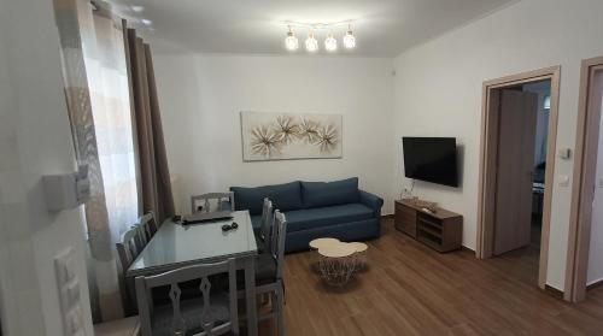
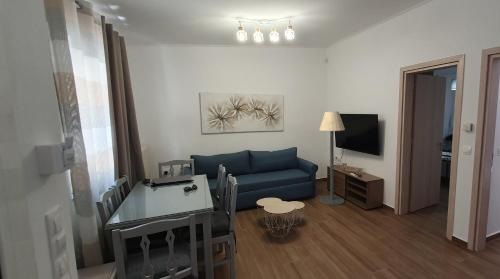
+ floor lamp (331, 157)
